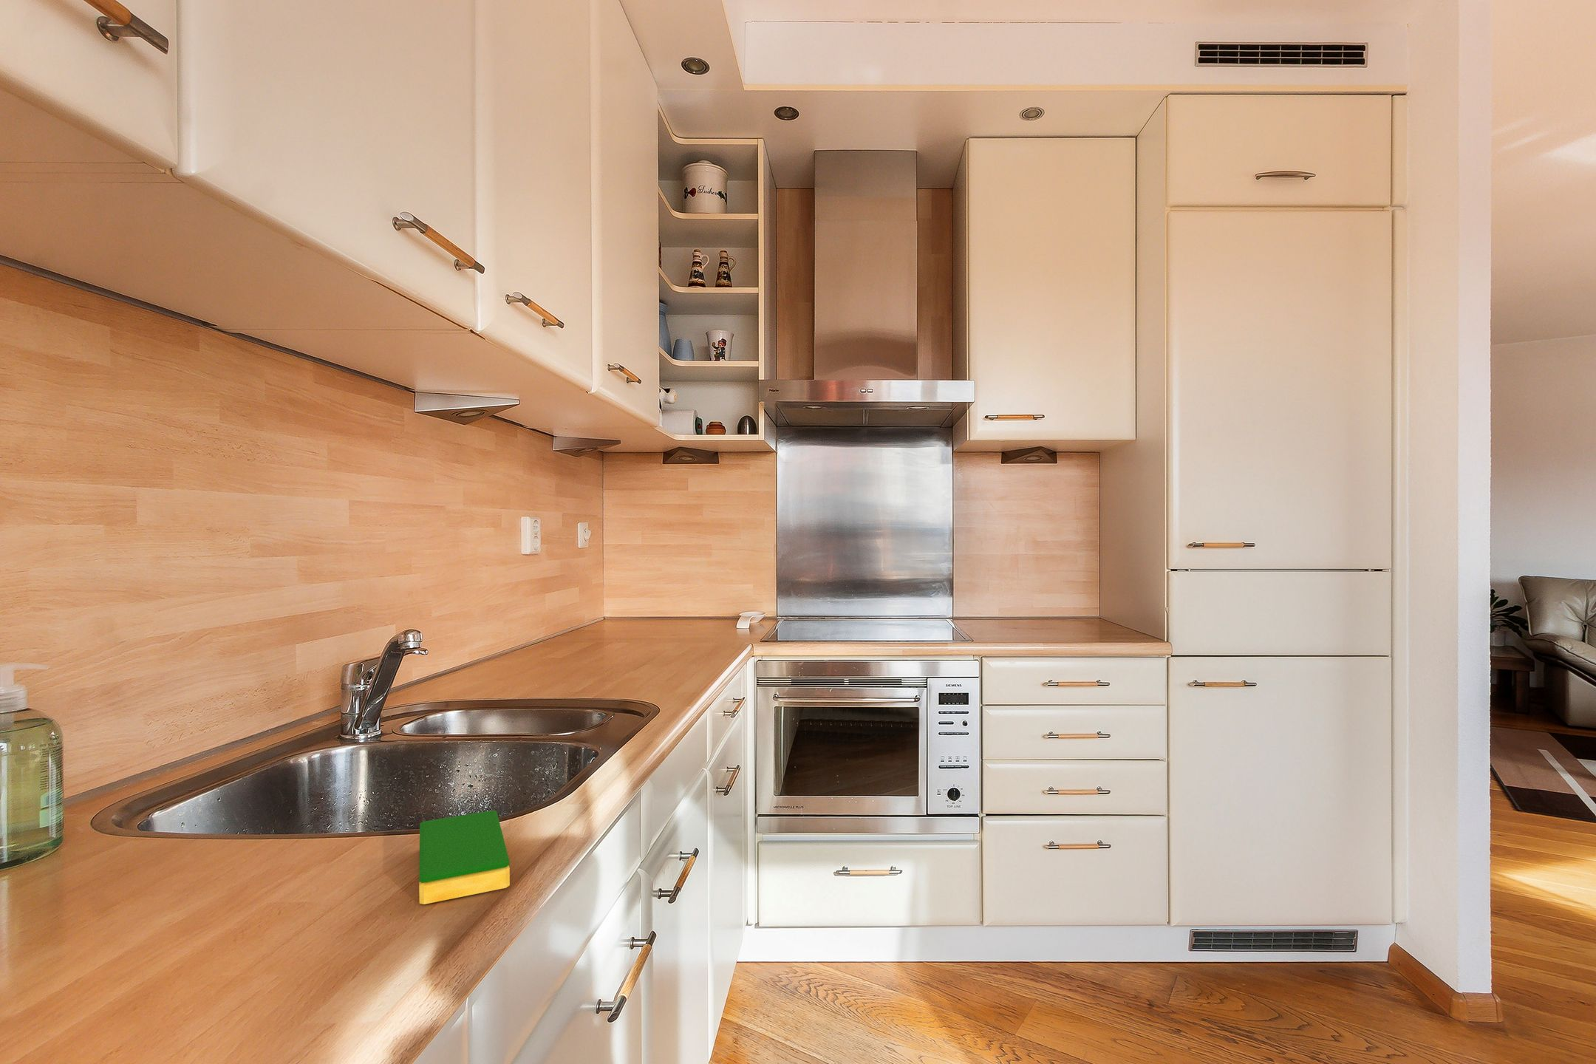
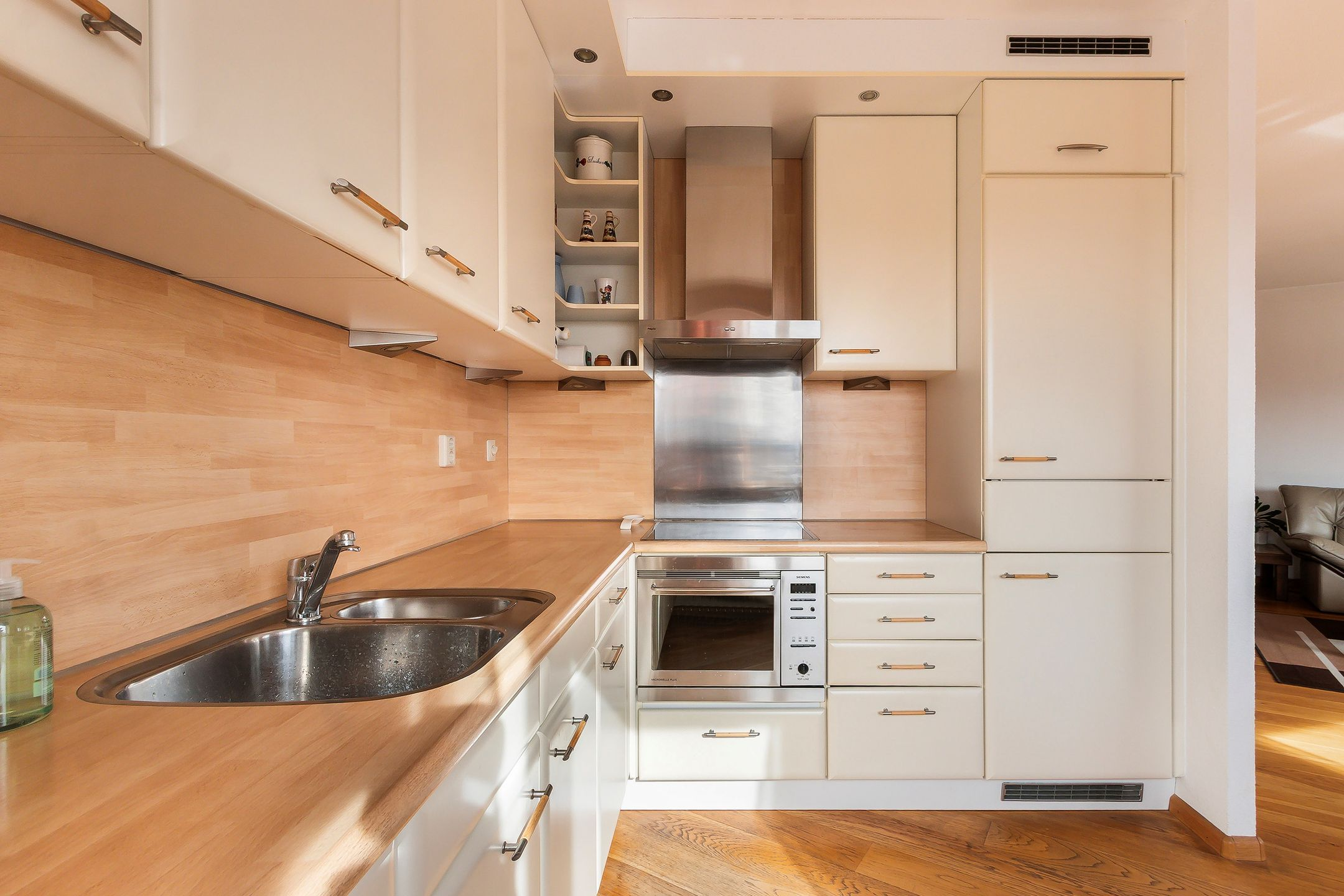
- dish sponge (462, 851)
